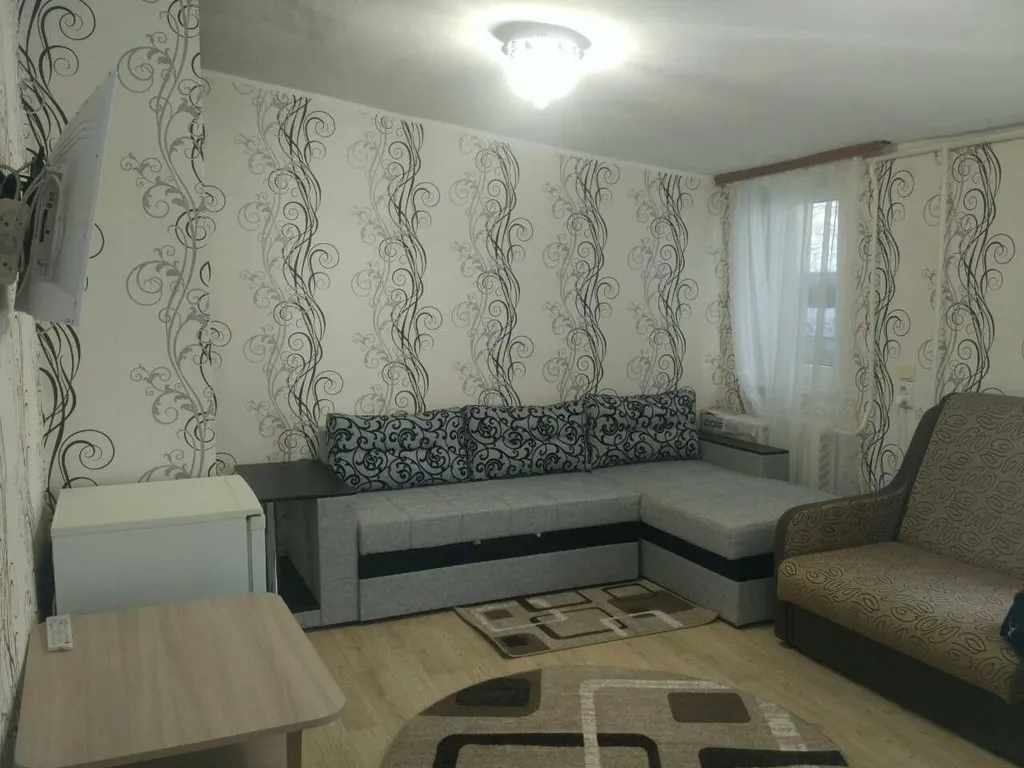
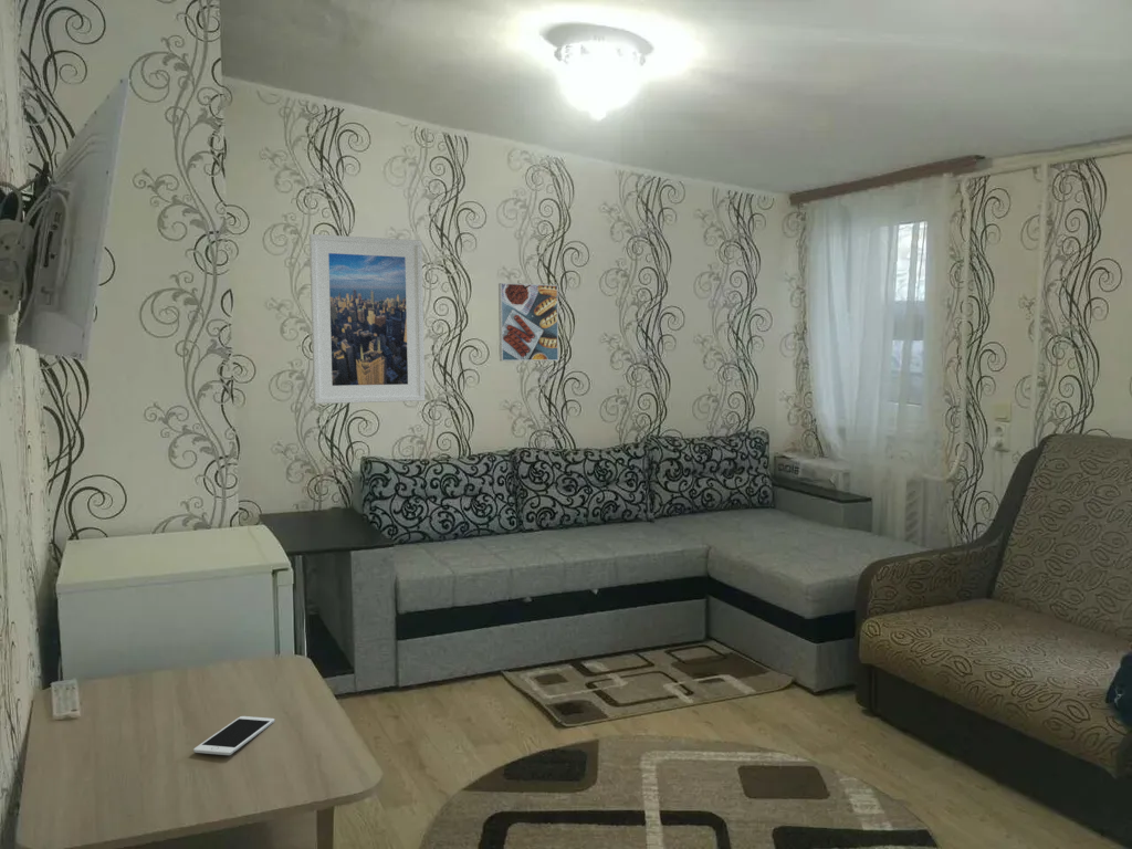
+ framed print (528, 322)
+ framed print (368, 319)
+ cell phone (235, 734)
